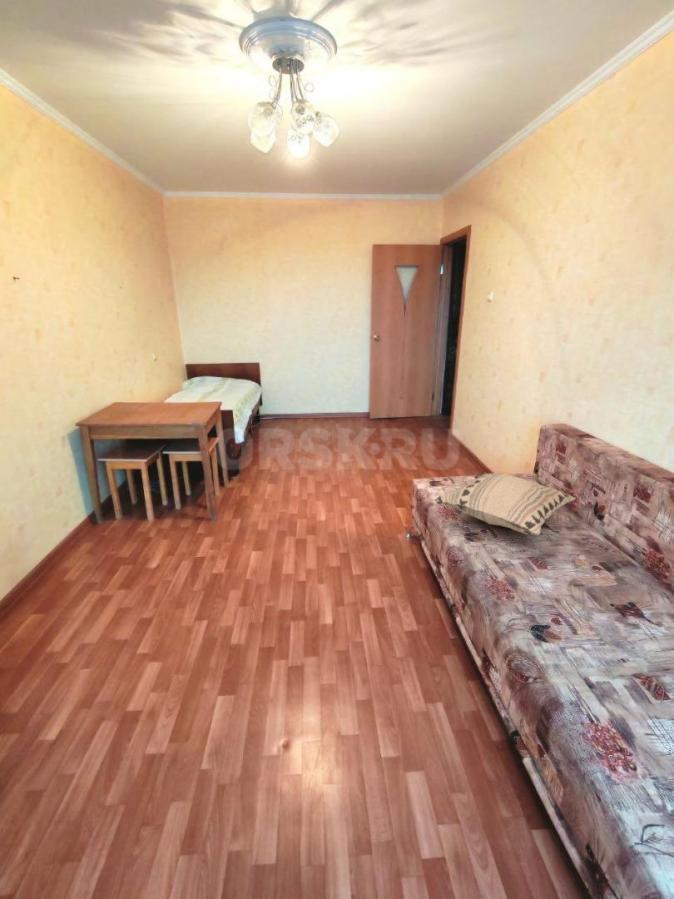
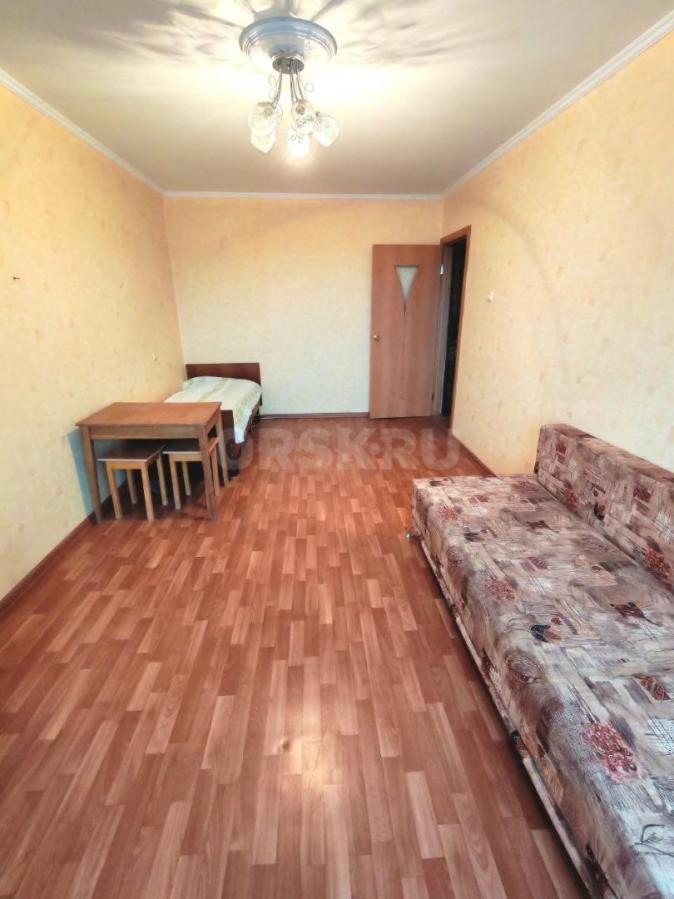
- decorative pillow (505, 499)
